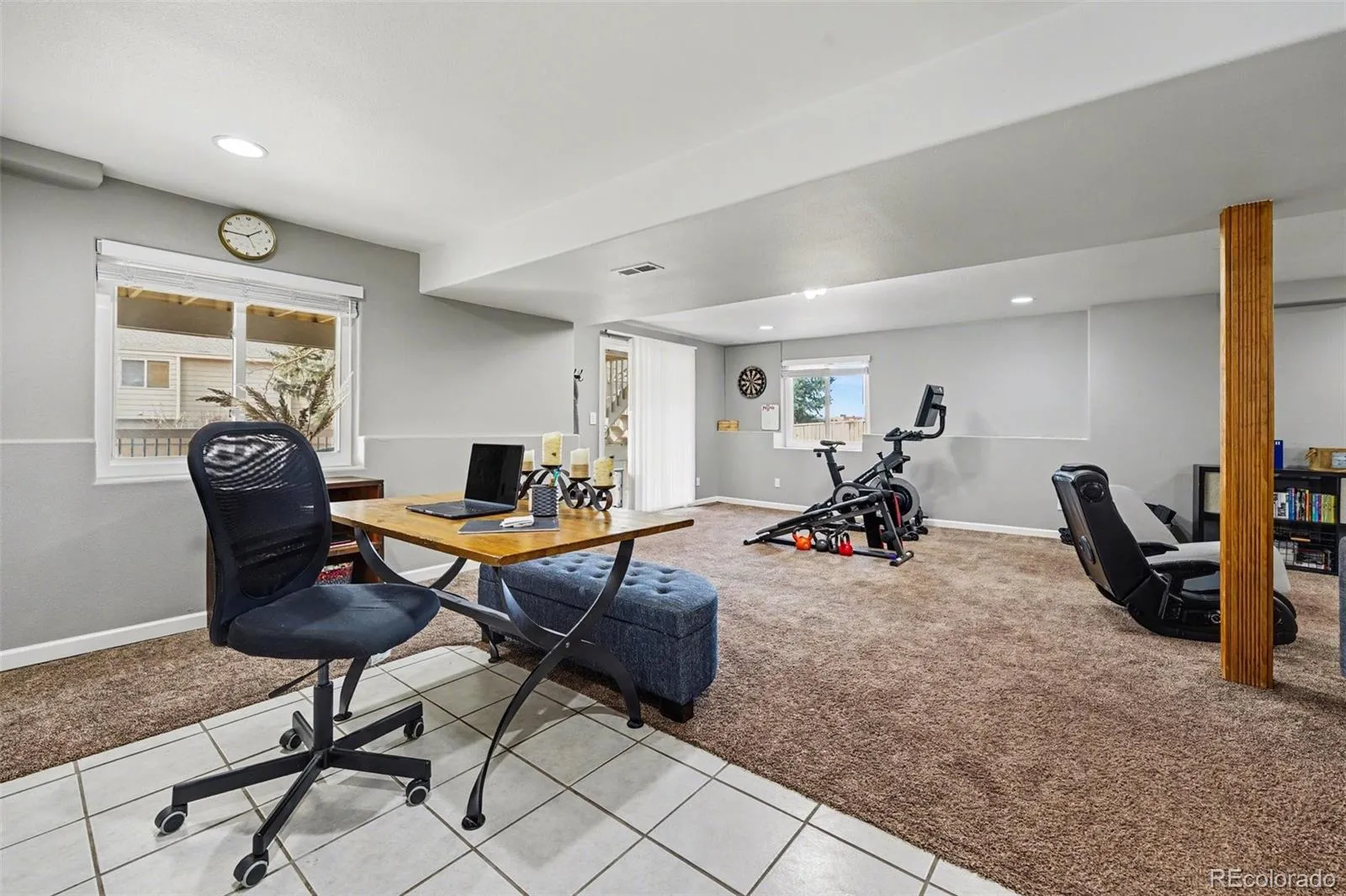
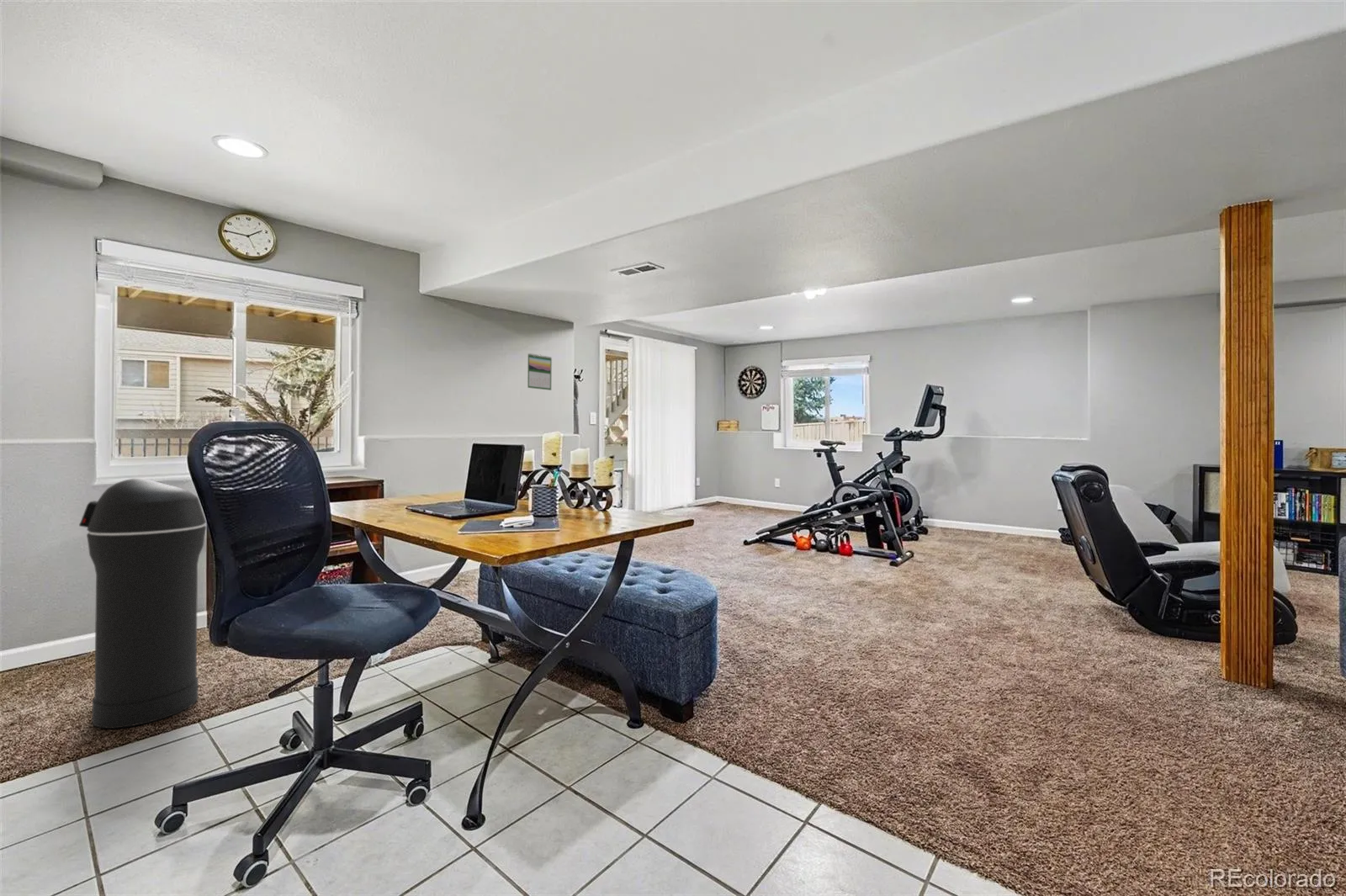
+ trash can (145, 594)
+ calendar (539, 371)
